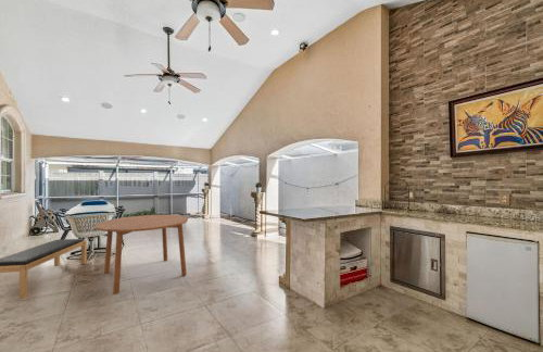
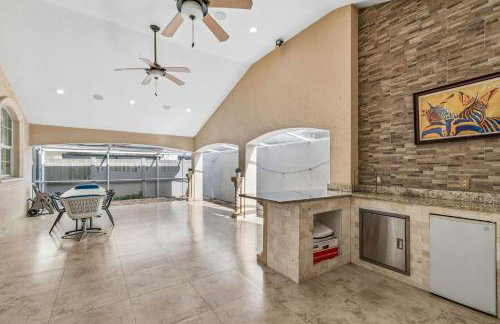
- dining table (141, 230)
- bench (42, 262)
